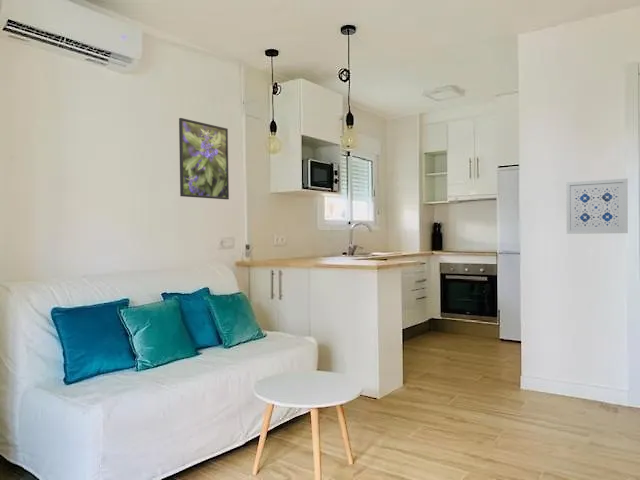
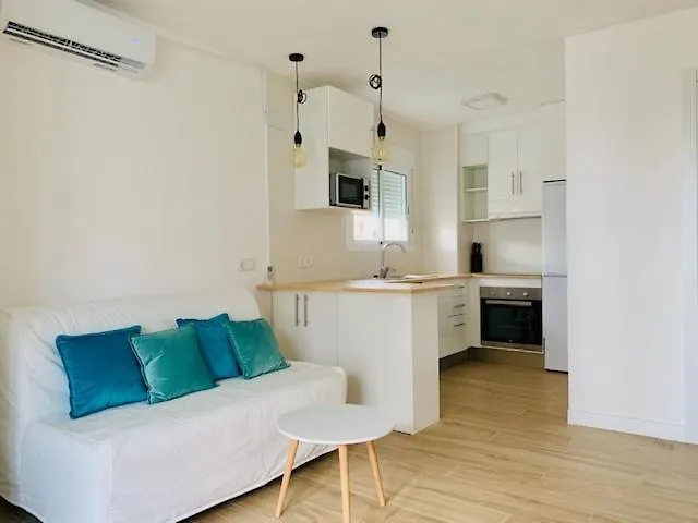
- wall art (596, 207)
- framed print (205, 160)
